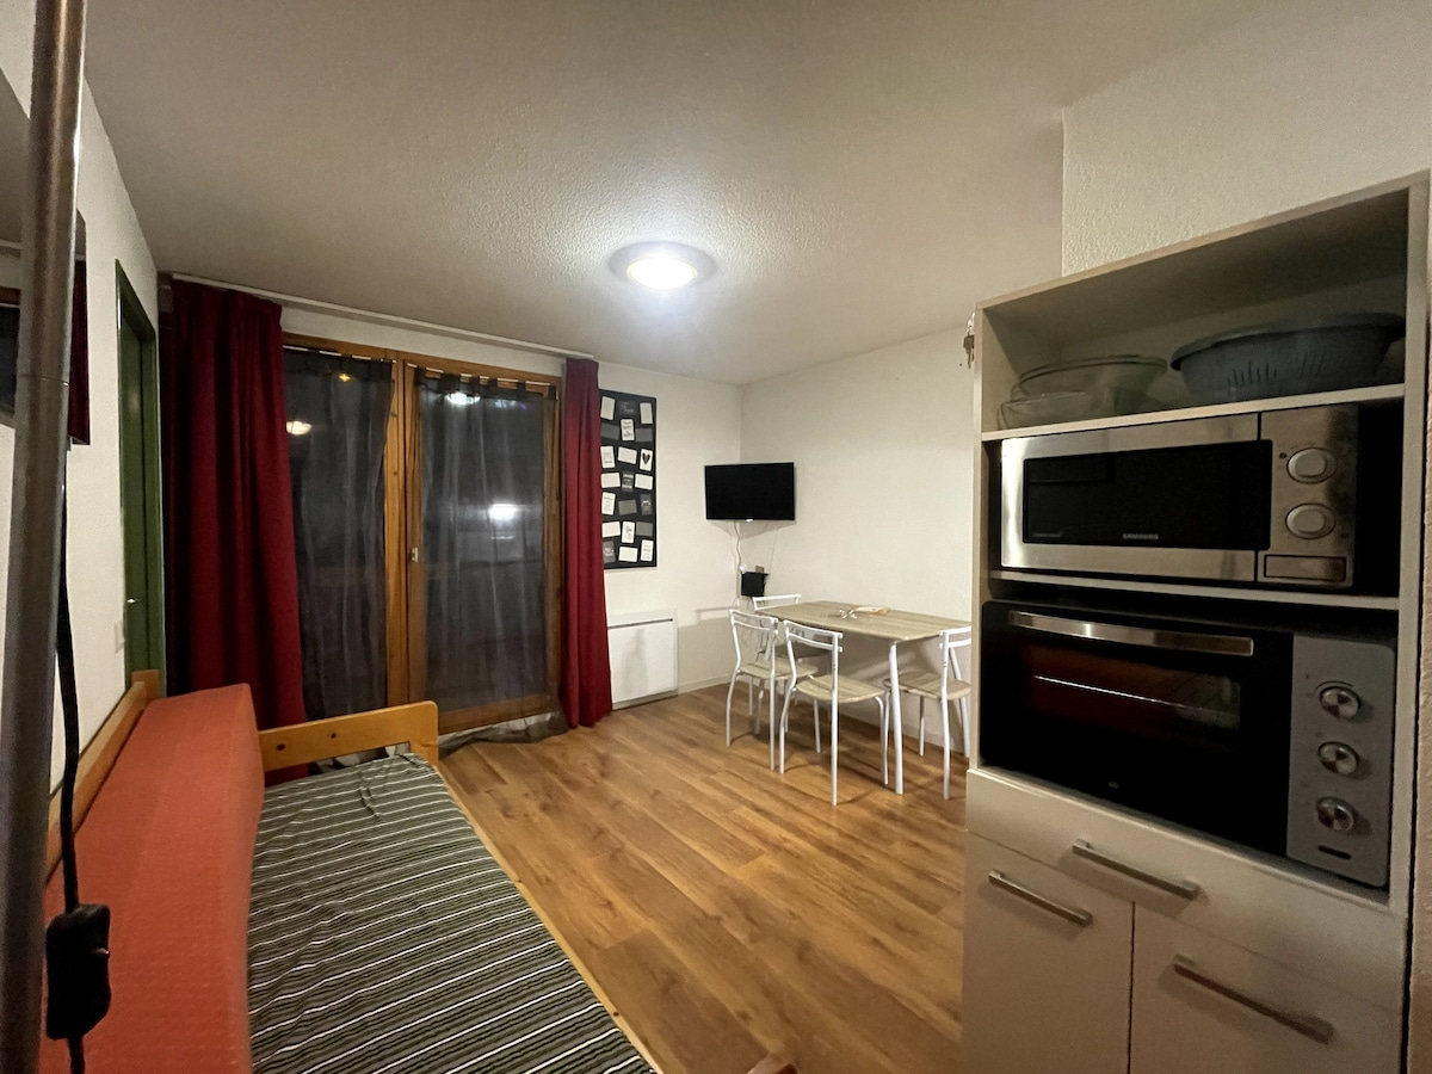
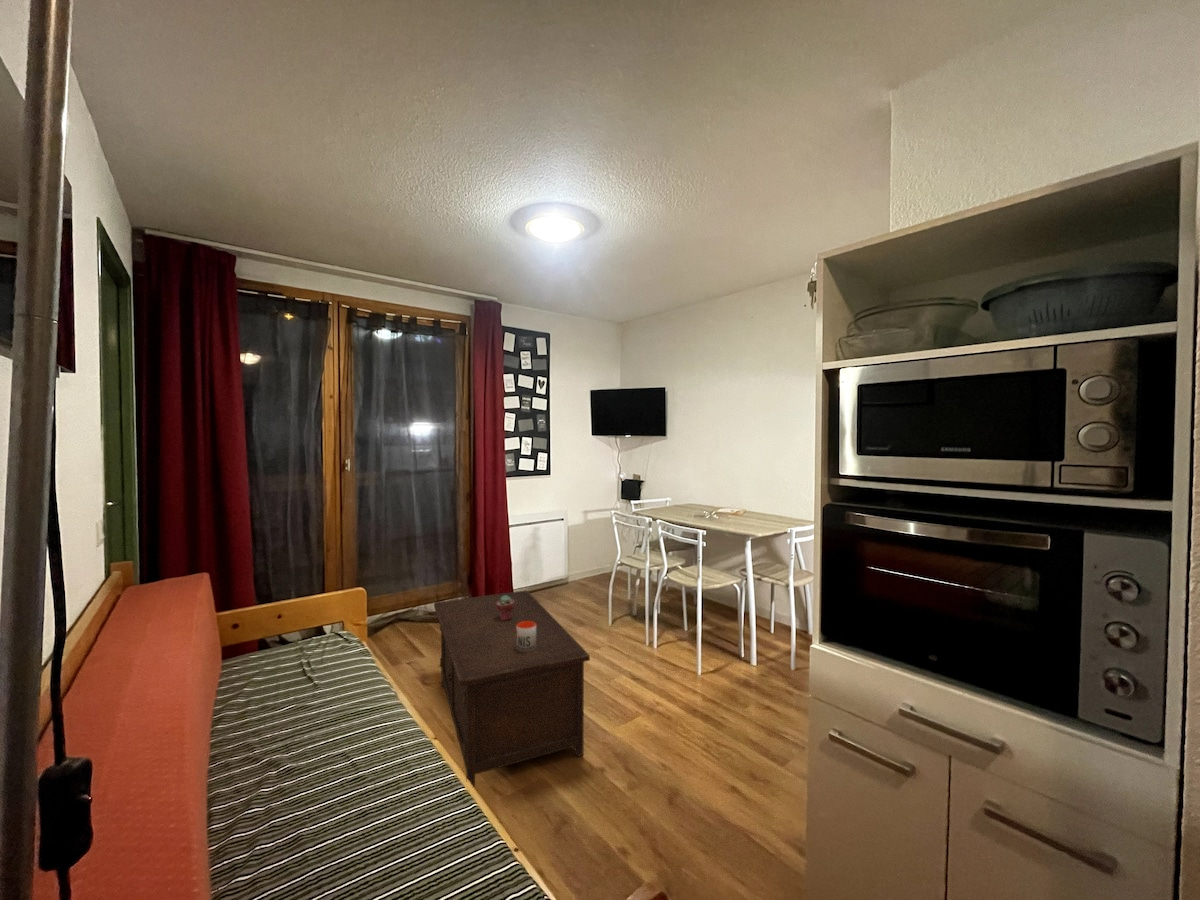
+ mug (524, 634)
+ cabinet (501, 670)
+ potted succulent (505, 606)
